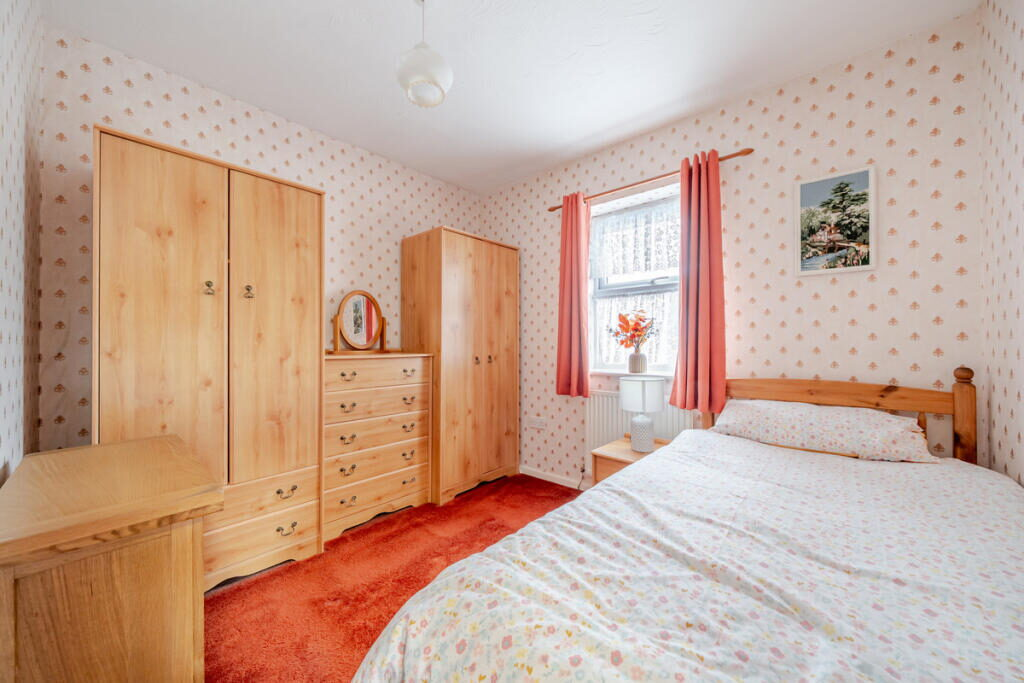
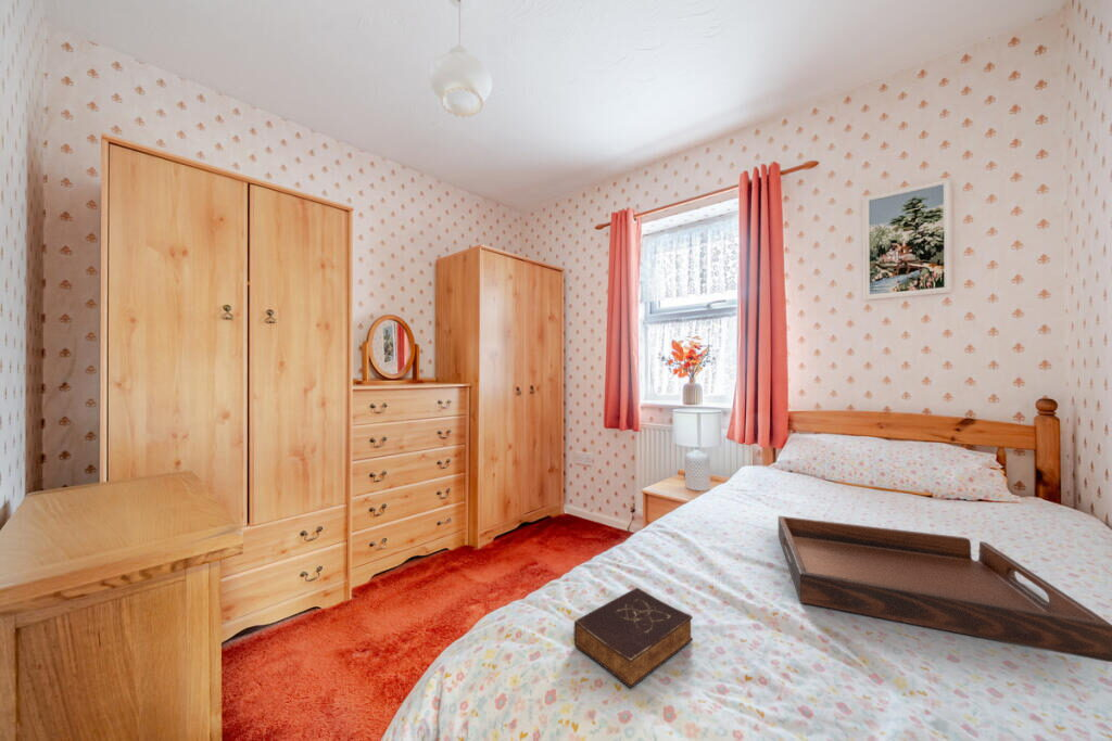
+ book (633, 630)
+ serving tray (899, 567)
